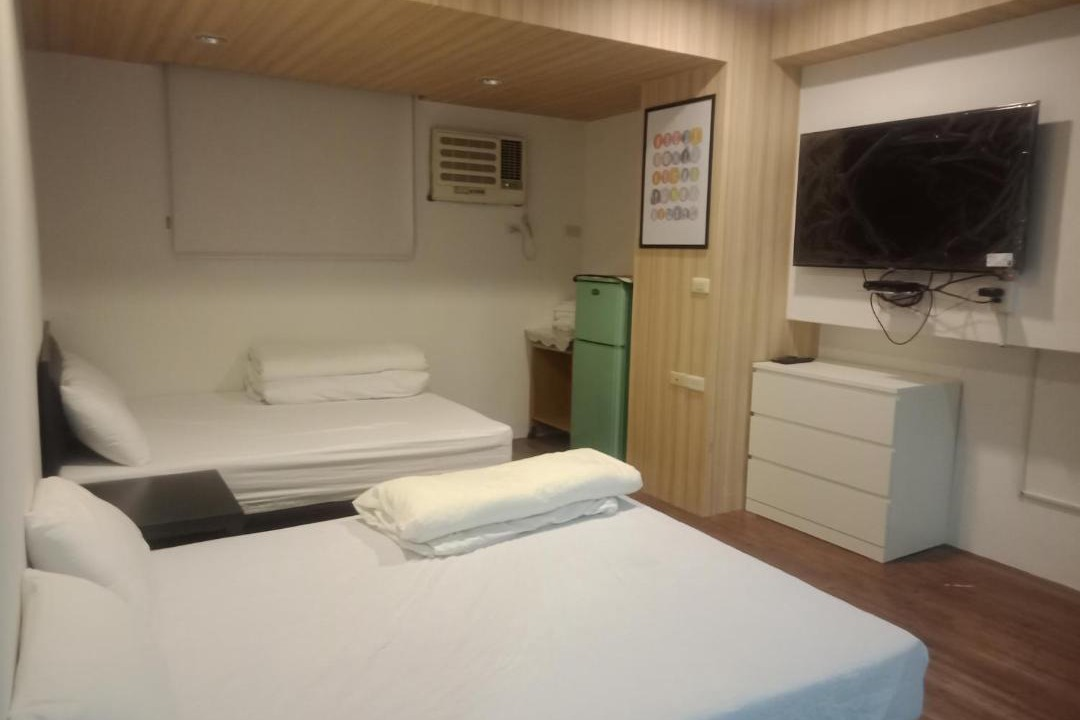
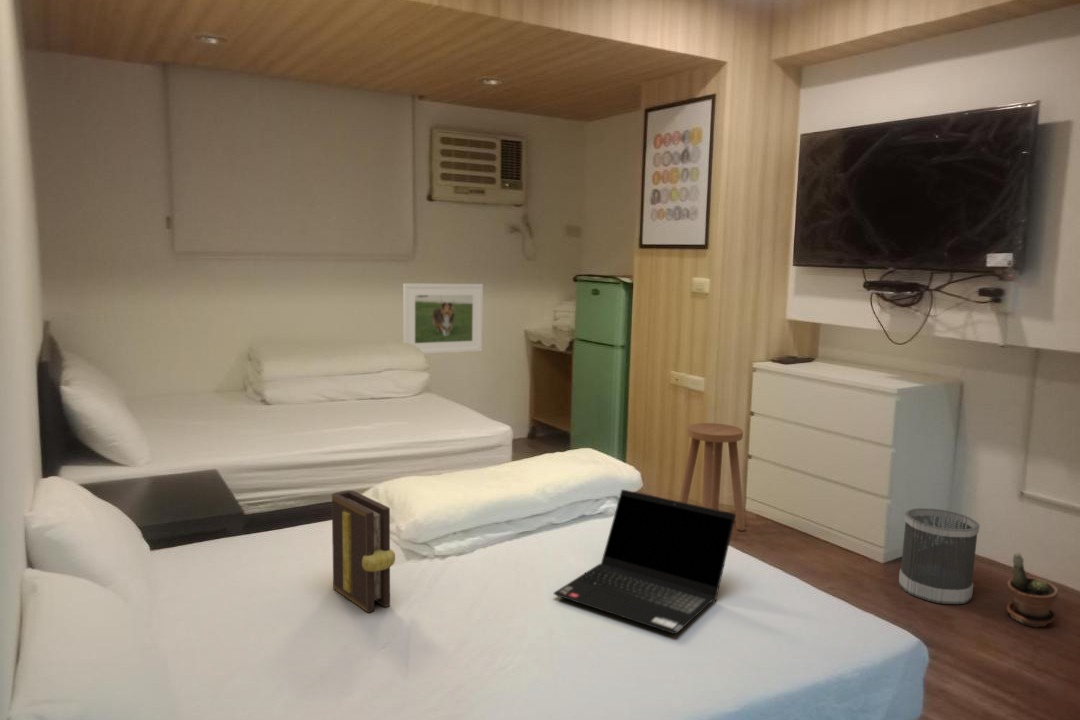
+ book (362, 550)
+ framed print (444, 318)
+ wastebasket (938, 554)
+ laptop computer (645, 555)
+ stool (712, 478)
+ potted plant (1032, 588)
